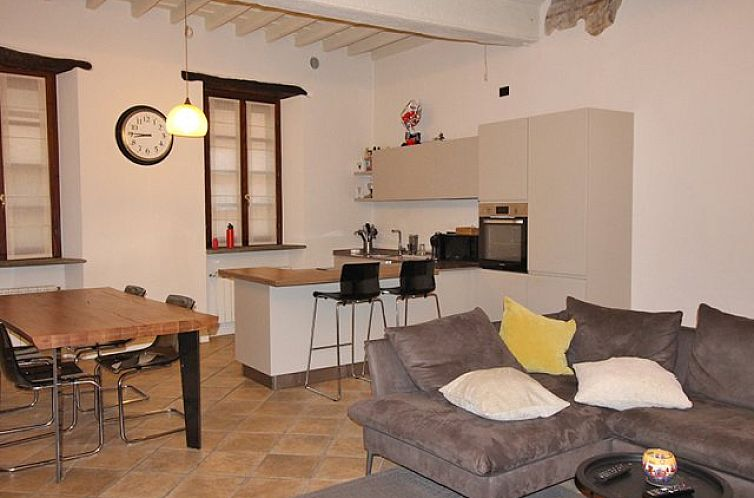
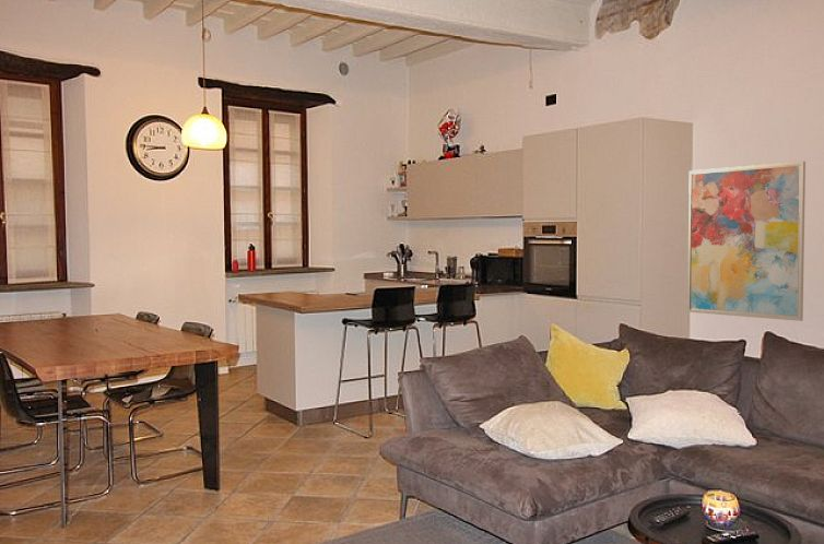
+ wall art (742, 241)
